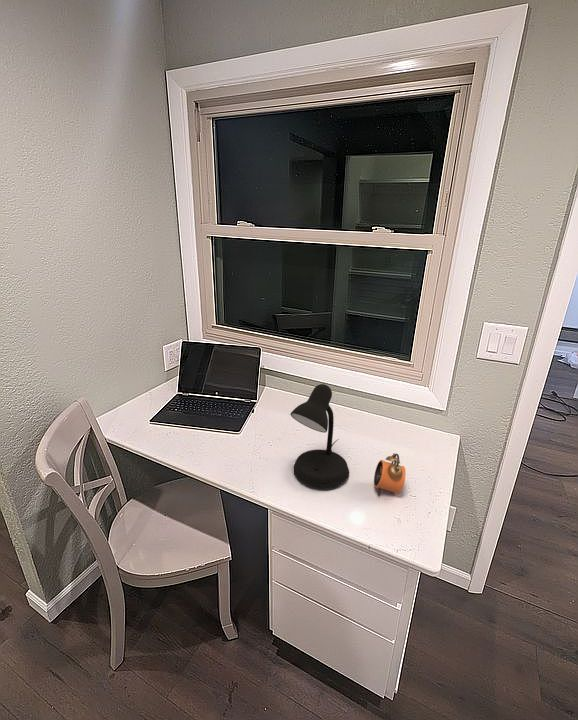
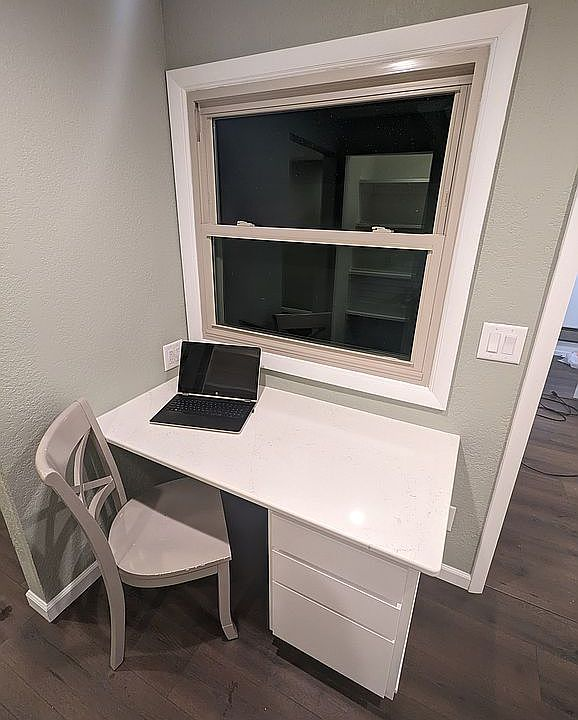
- alarm clock (389, 472)
- desk lamp (332, 415)
